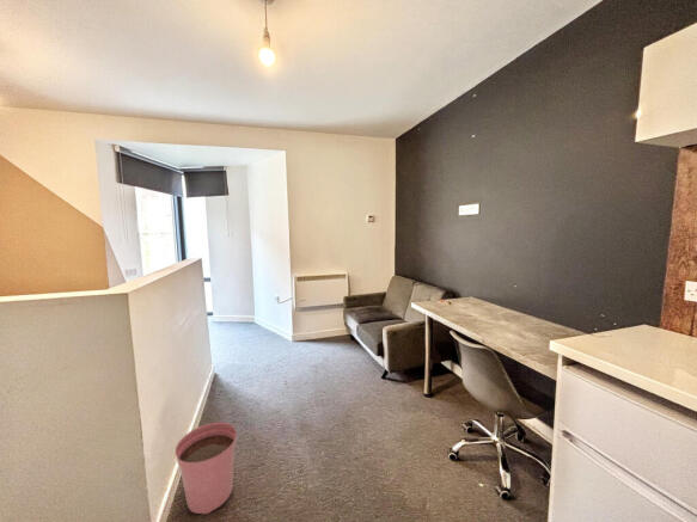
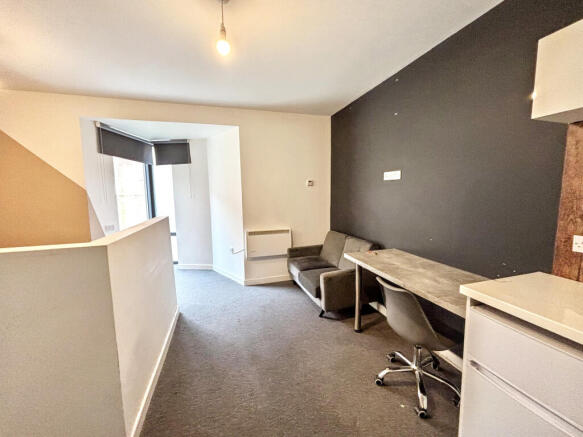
- plant pot (208, 467)
